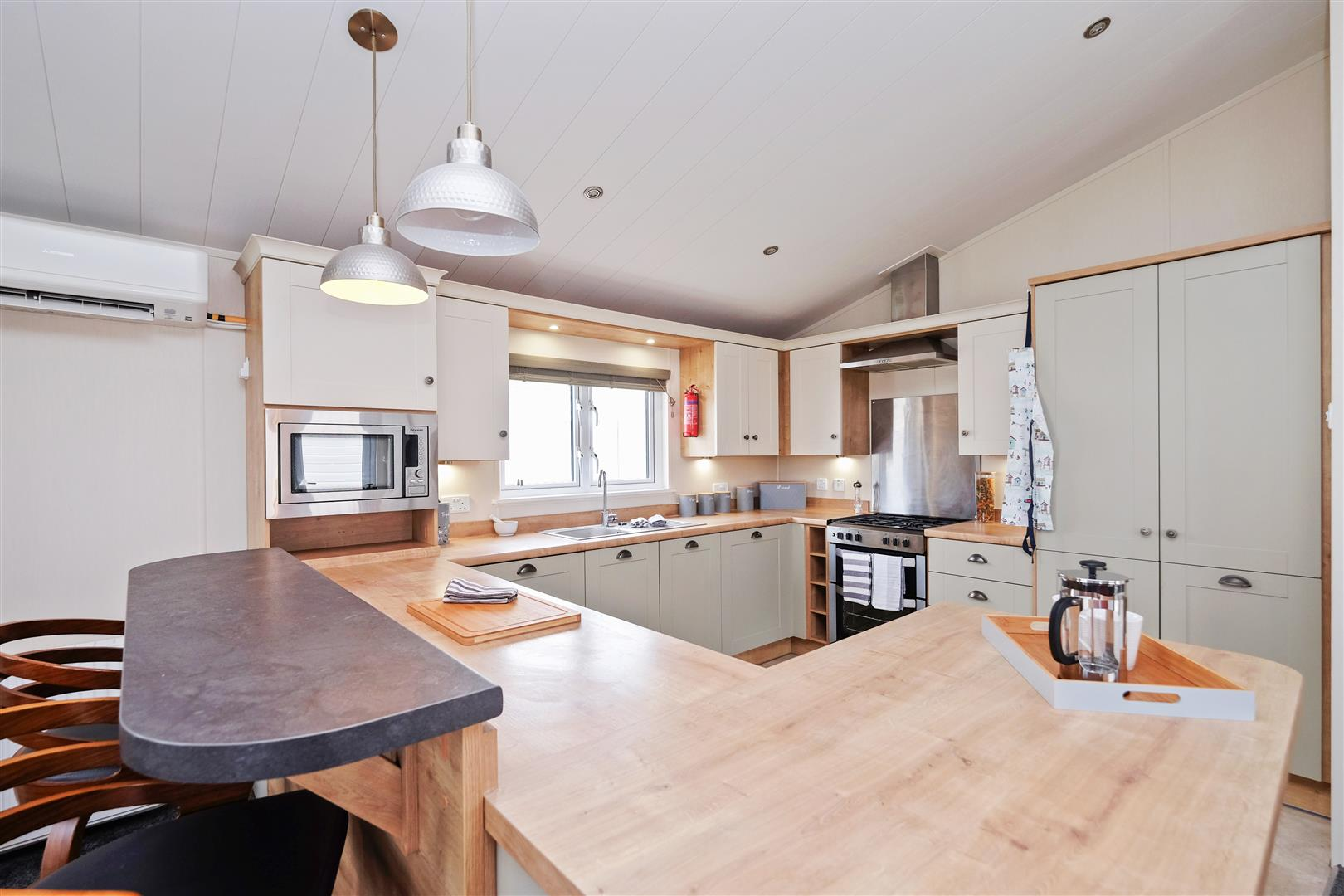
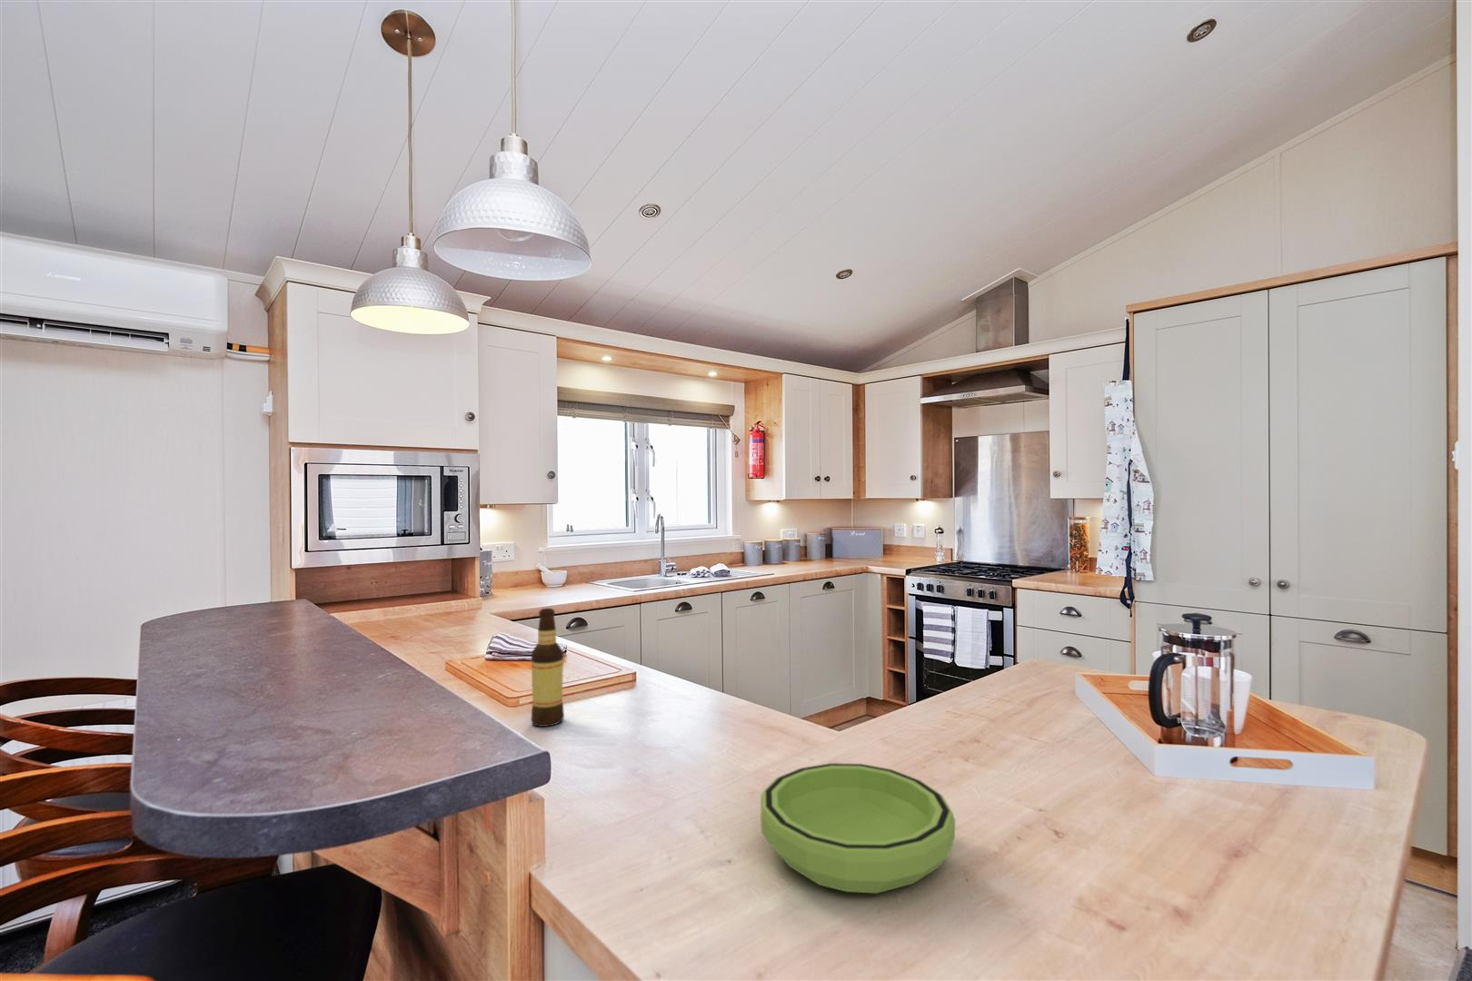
+ bottle (547, 665)
+ bowl (854, 826)
